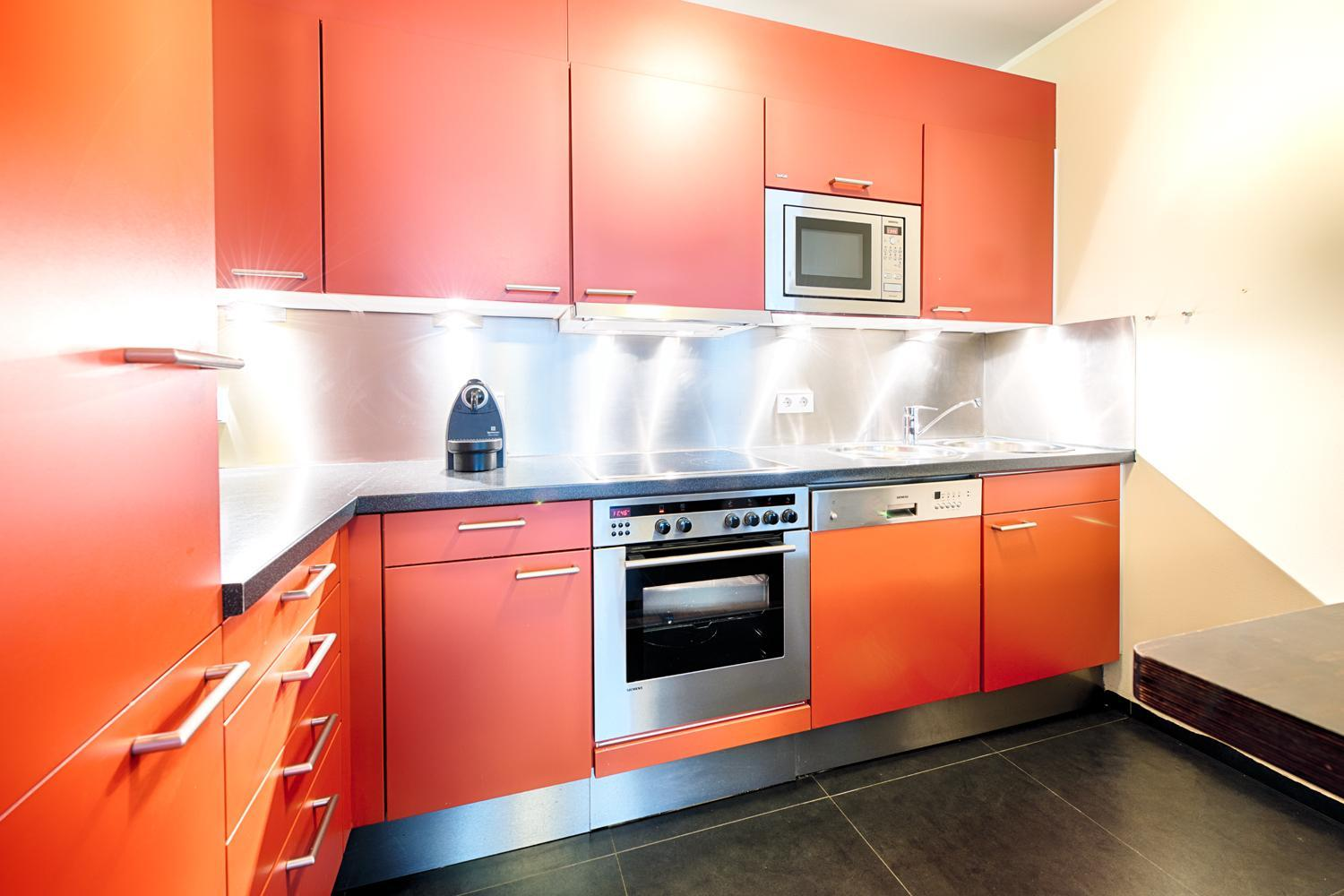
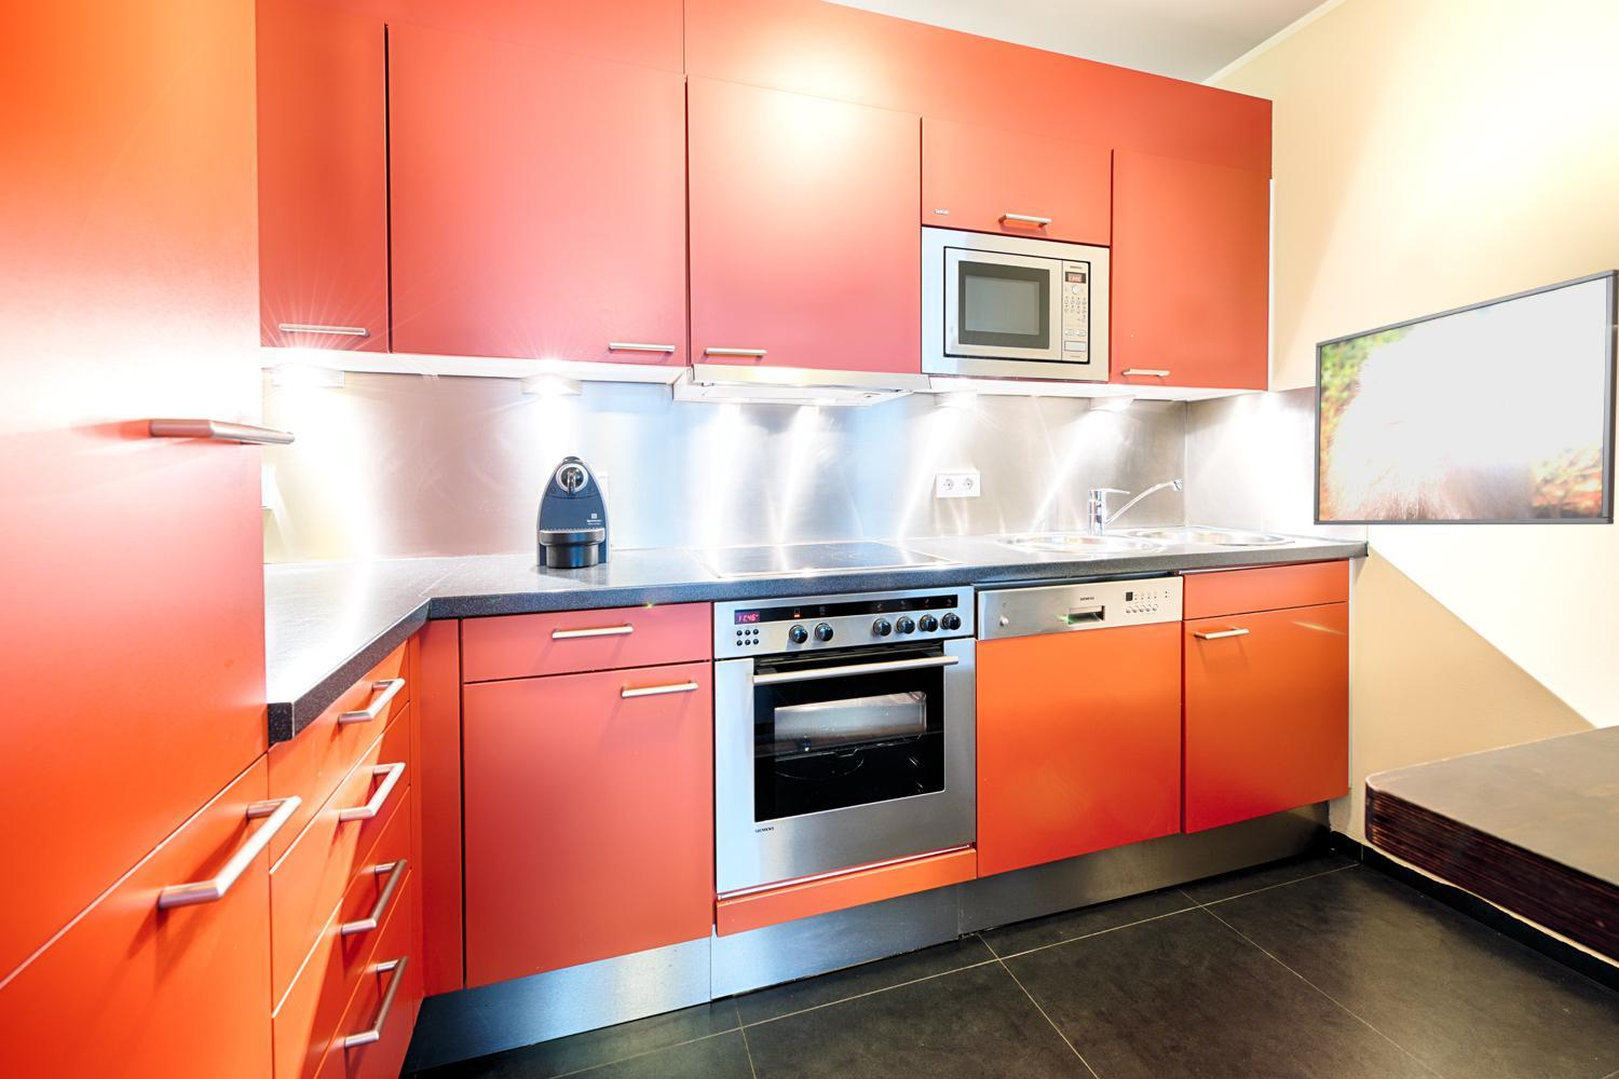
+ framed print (1440, 419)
